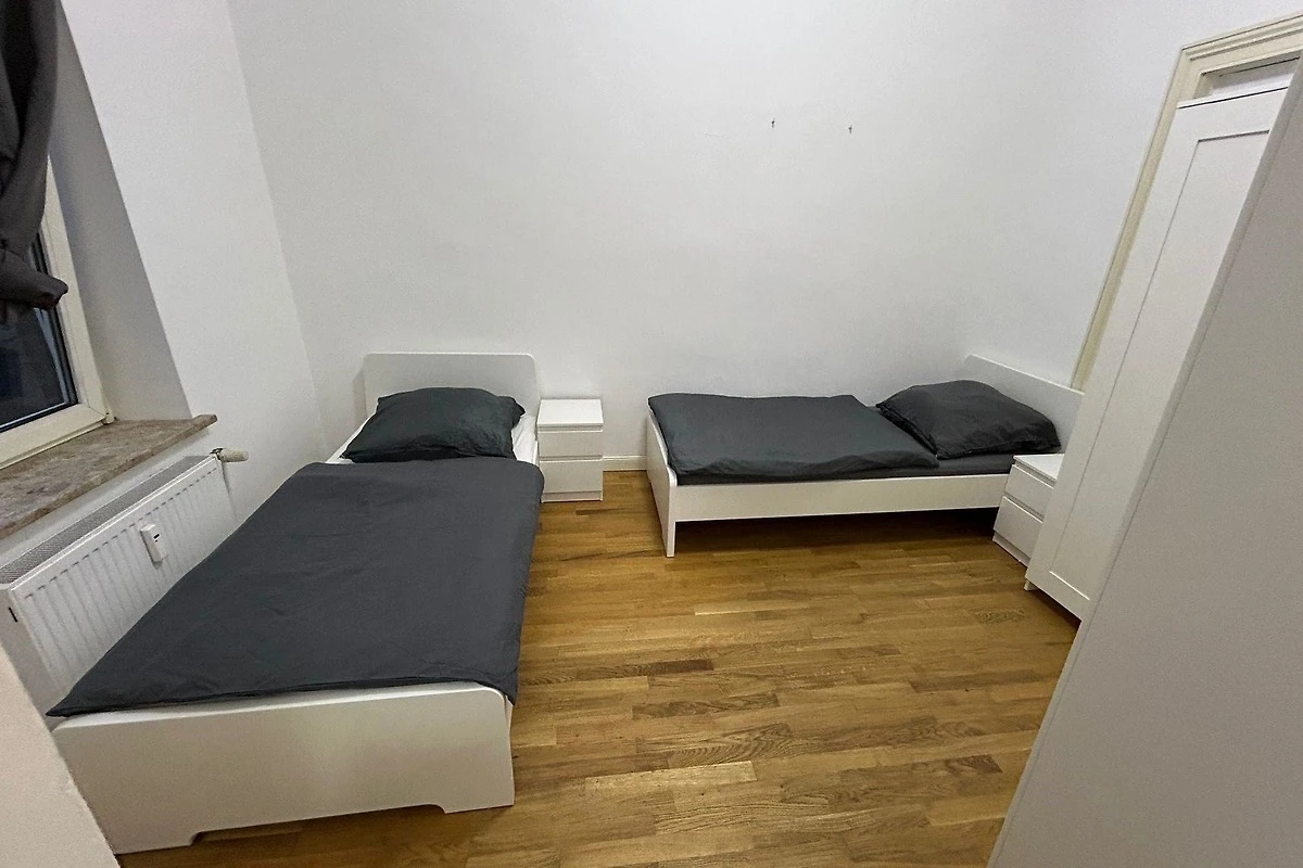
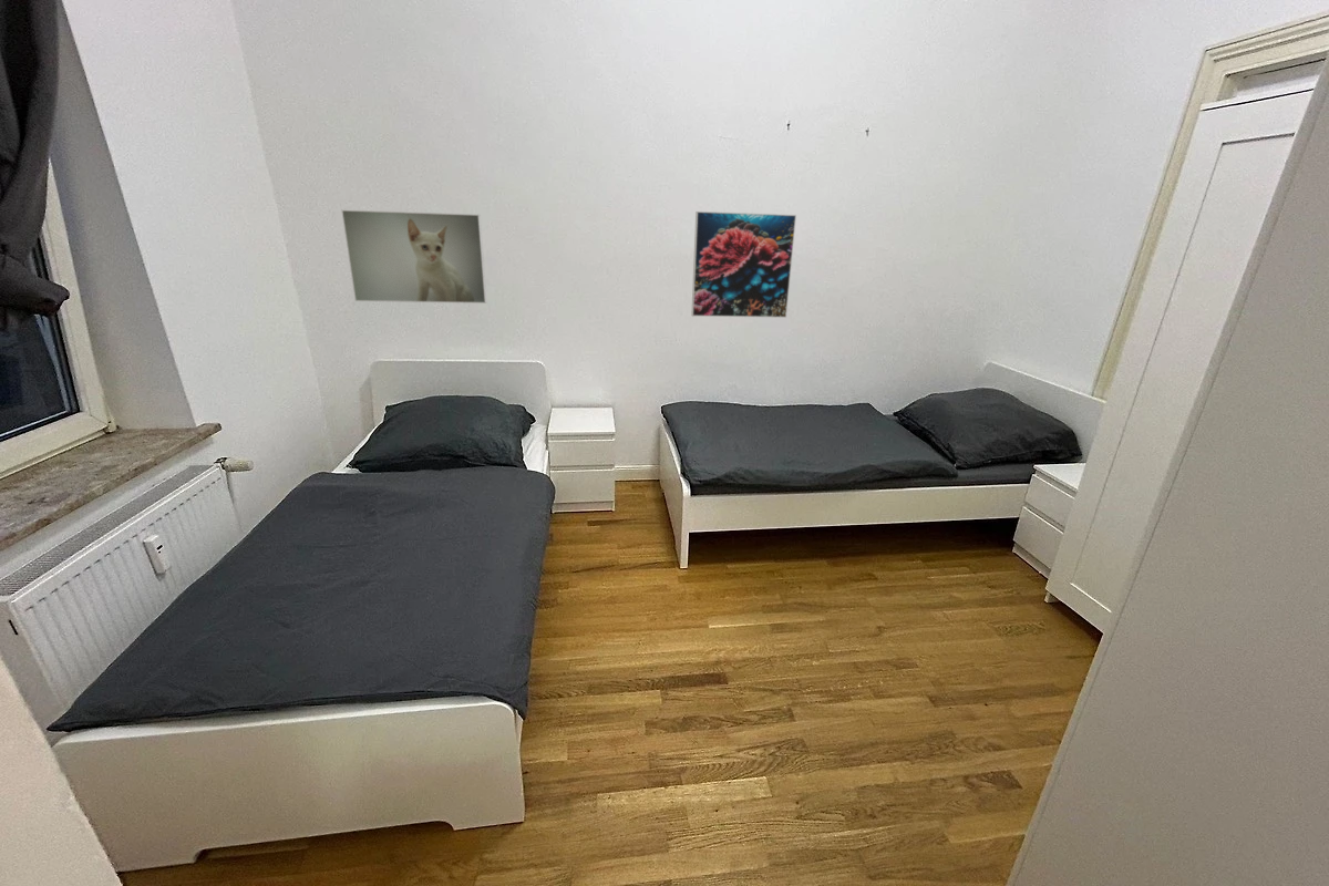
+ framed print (416, 258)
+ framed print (742, 266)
